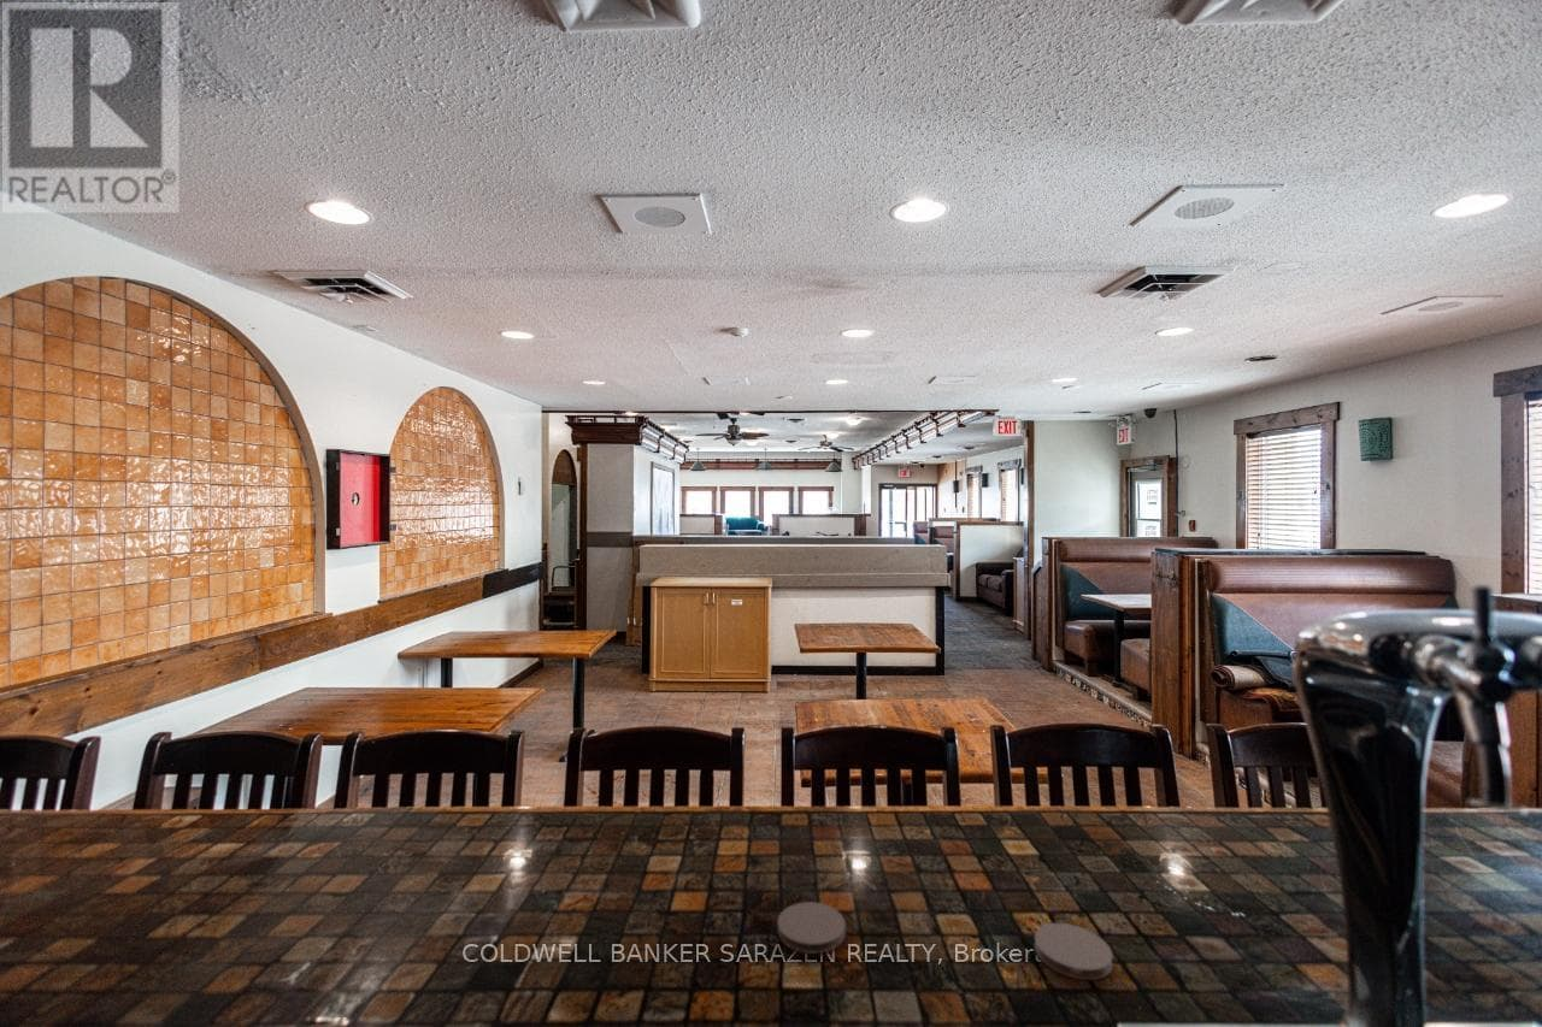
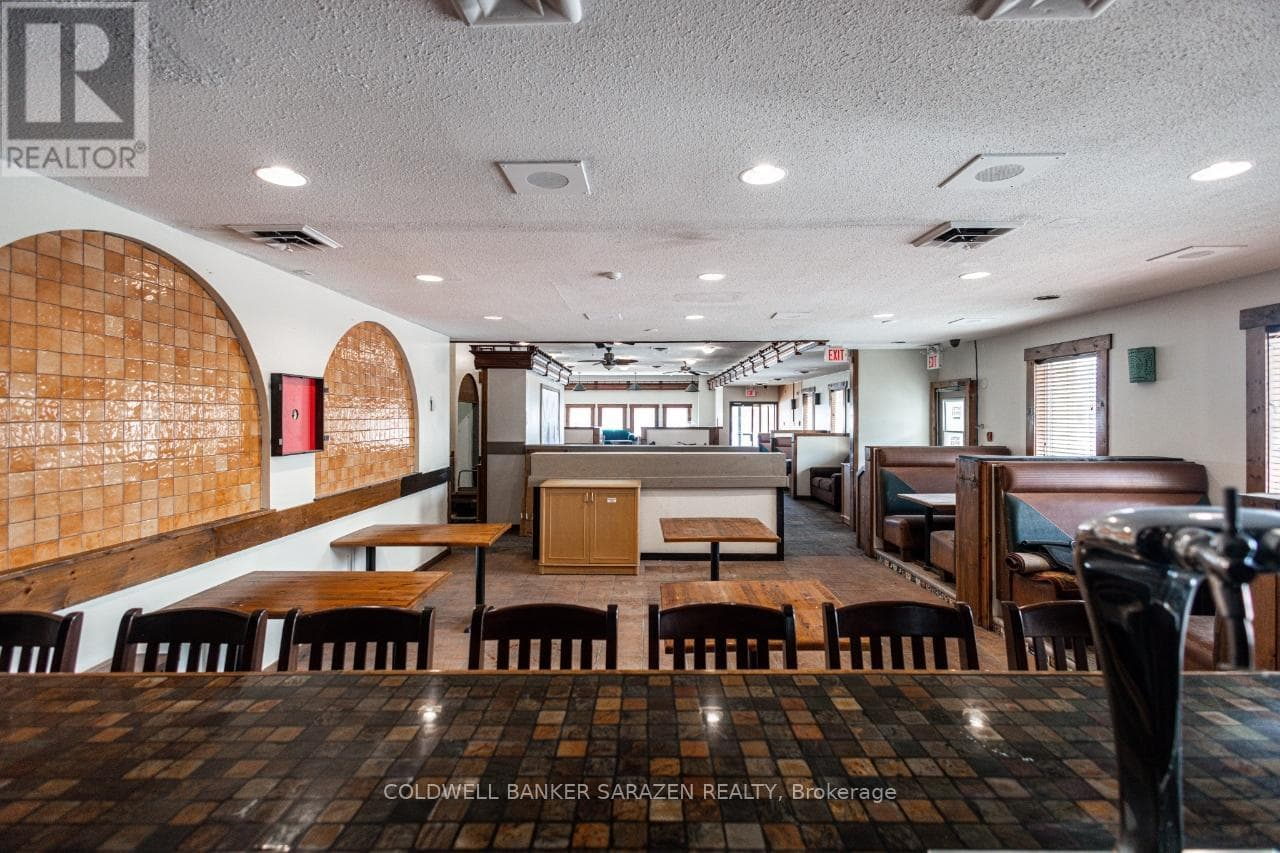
- coaster (811, 926)
- coaster (1072, 950)
